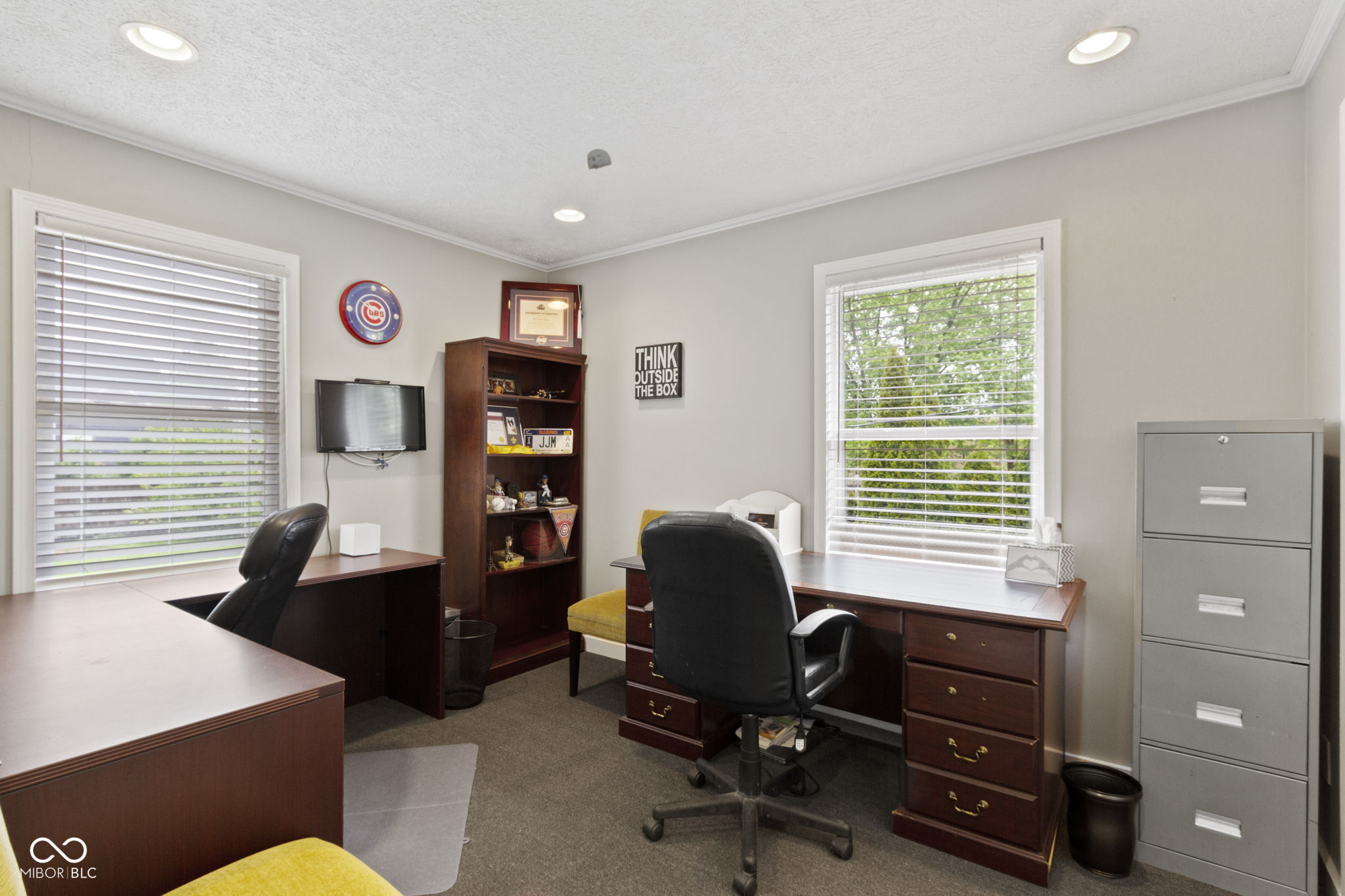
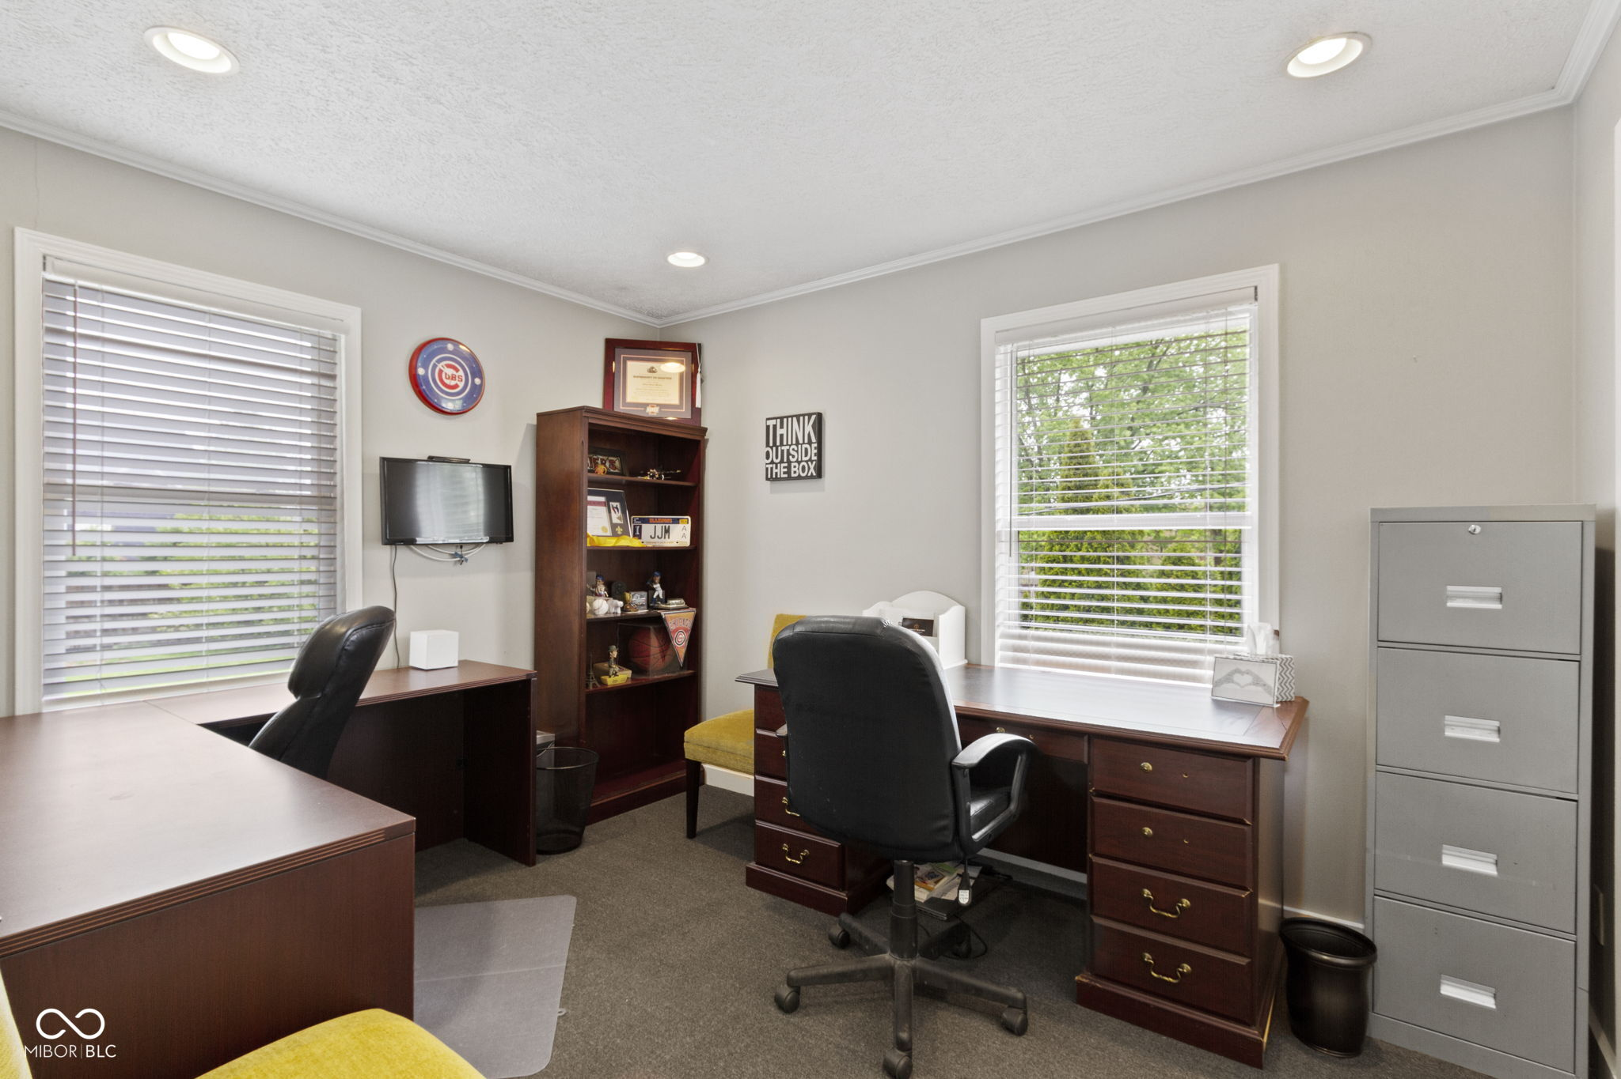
- smoke detector (599, 161)
